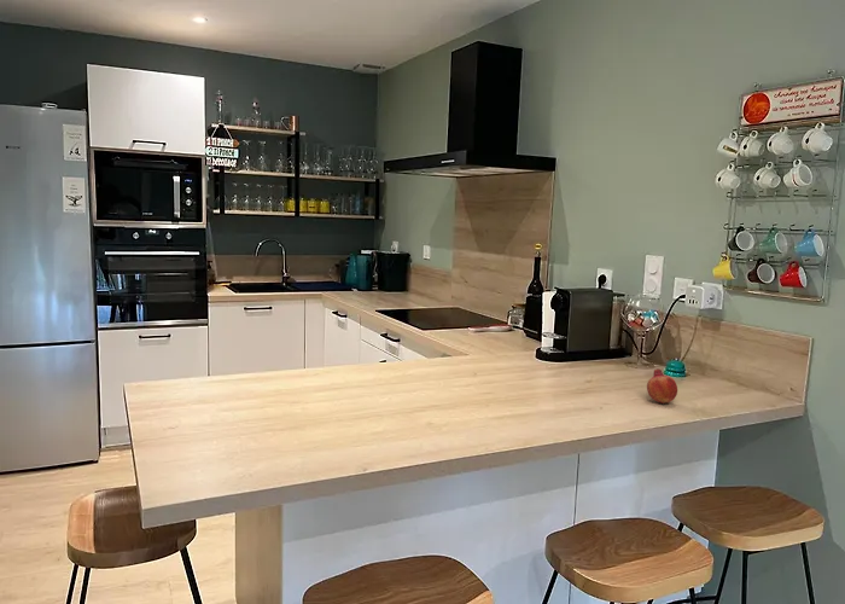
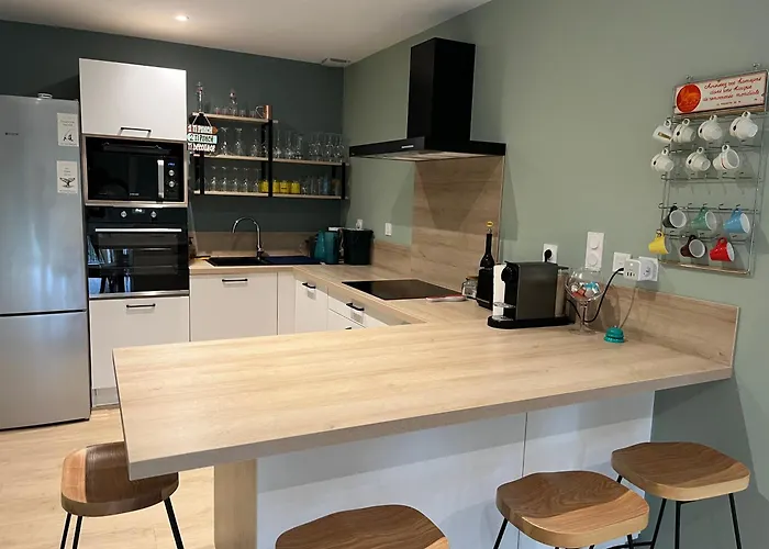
- fruit (662, 385)
